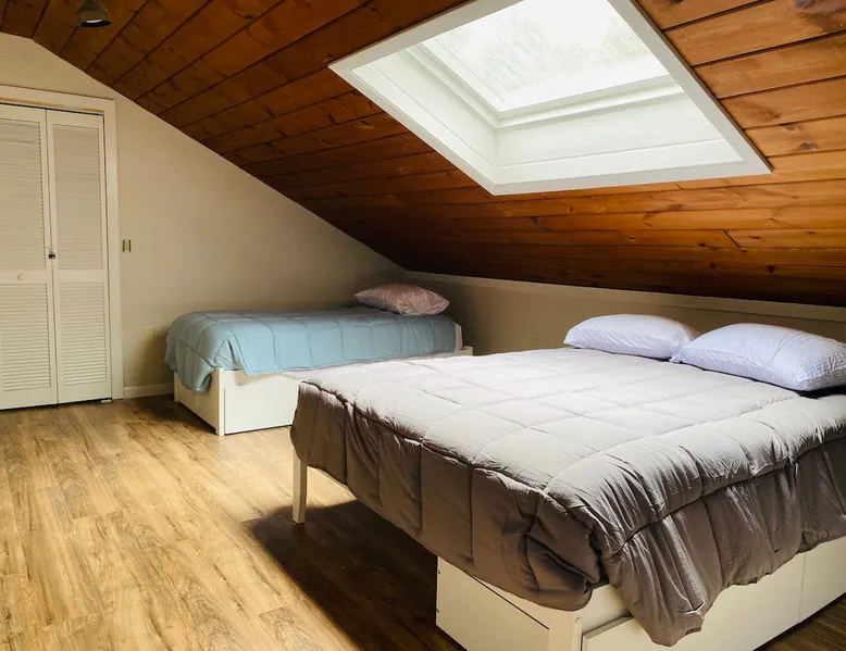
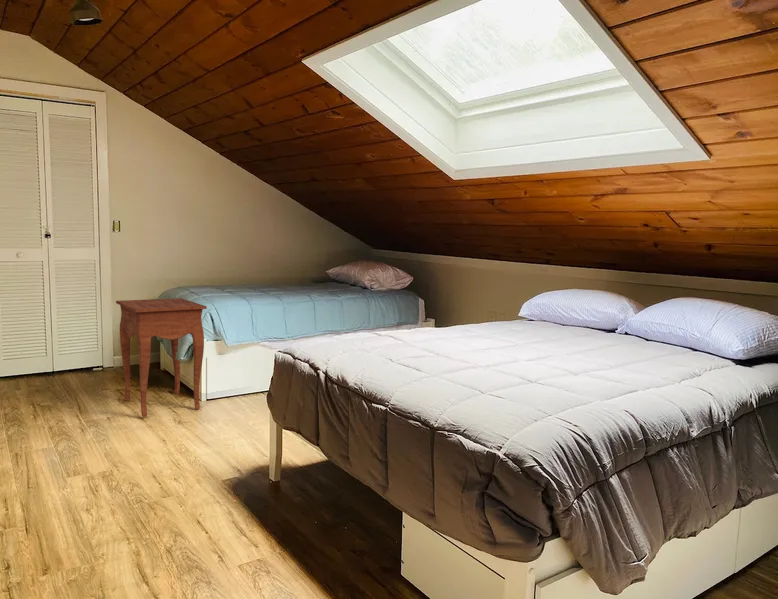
+ side table (150, 352)
